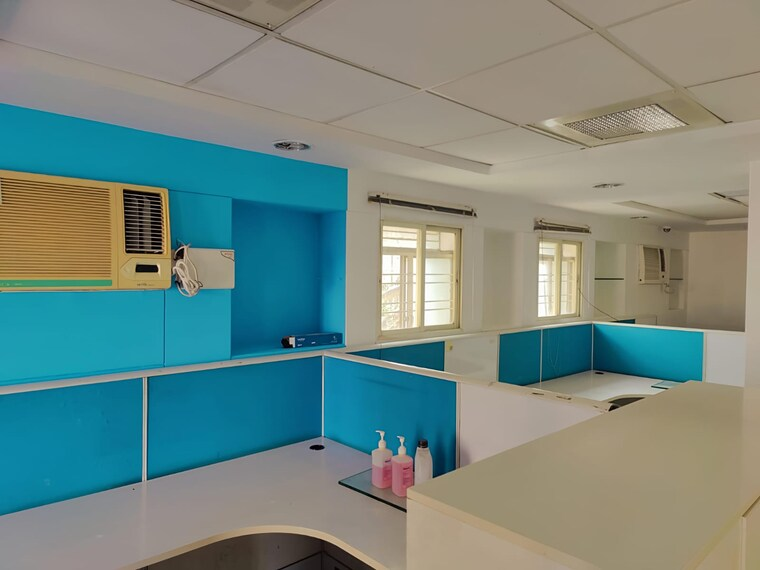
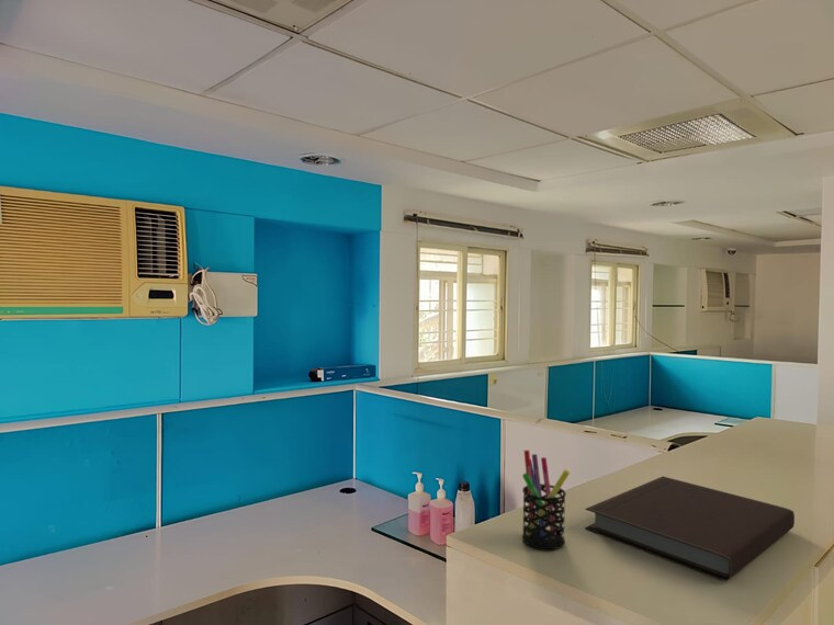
+ notebook (689, 519)
+ pen holder (539, 498)
